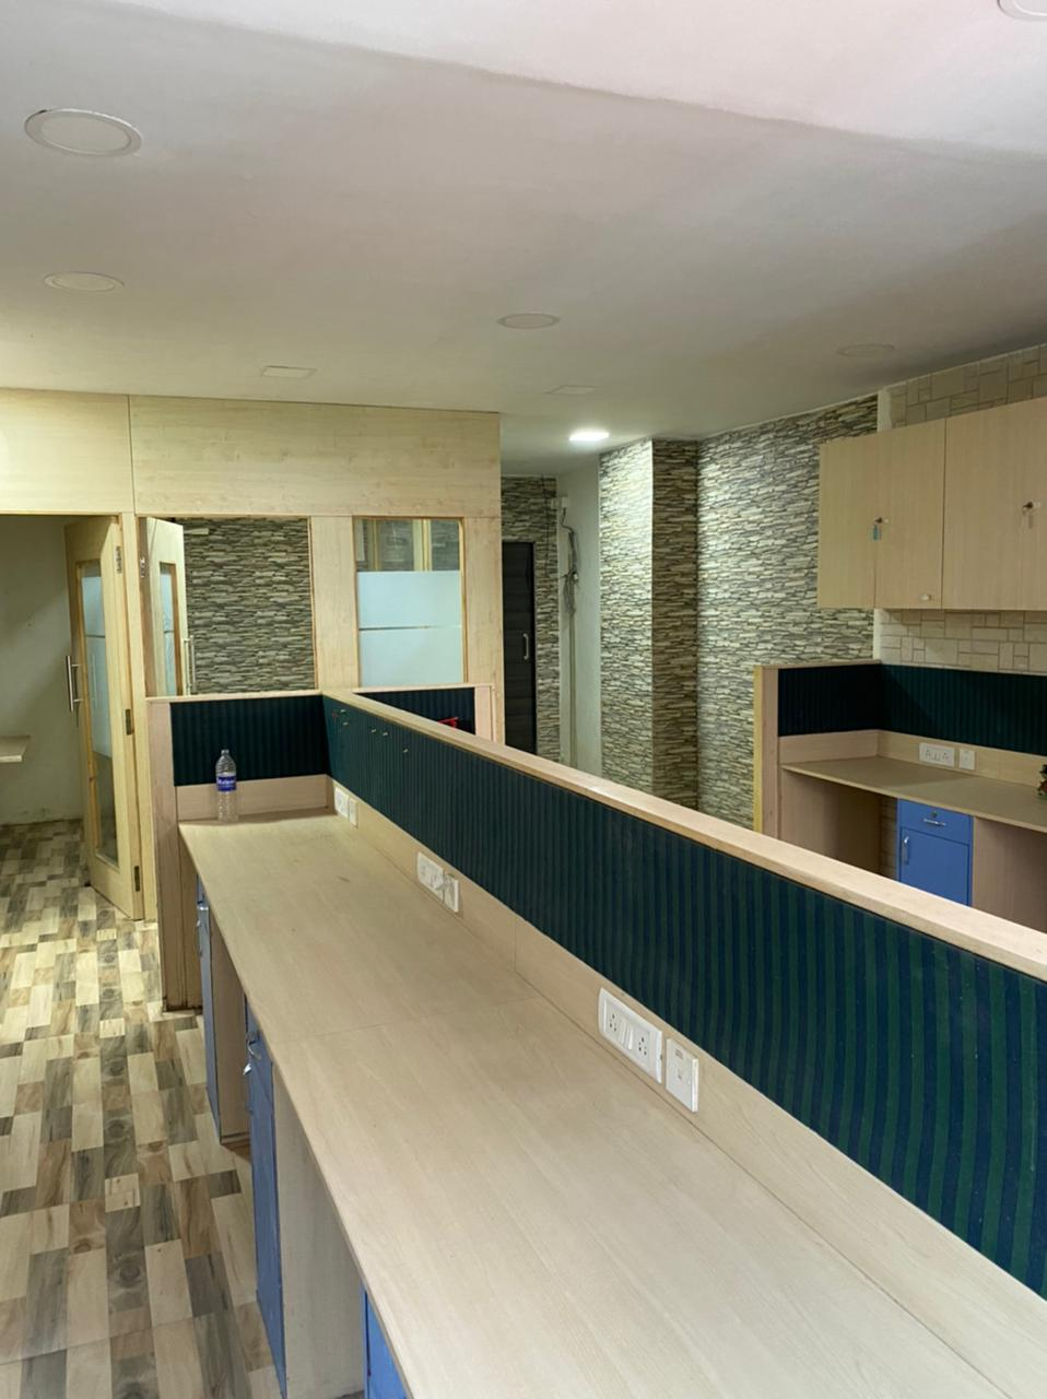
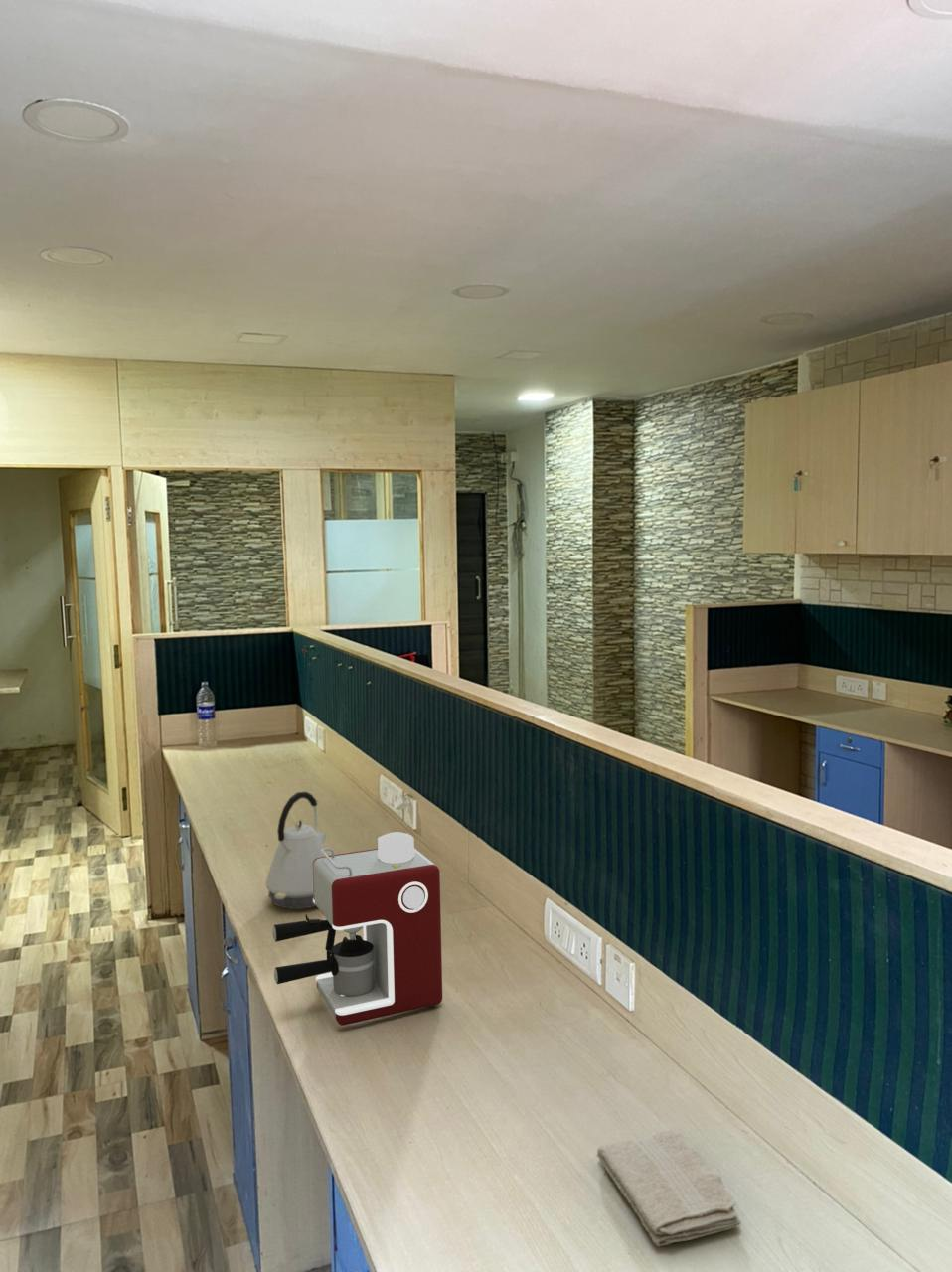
+ coffee maker (353, 922)
+ washcloth (666, 1181)
+ kettle (301, 846)
